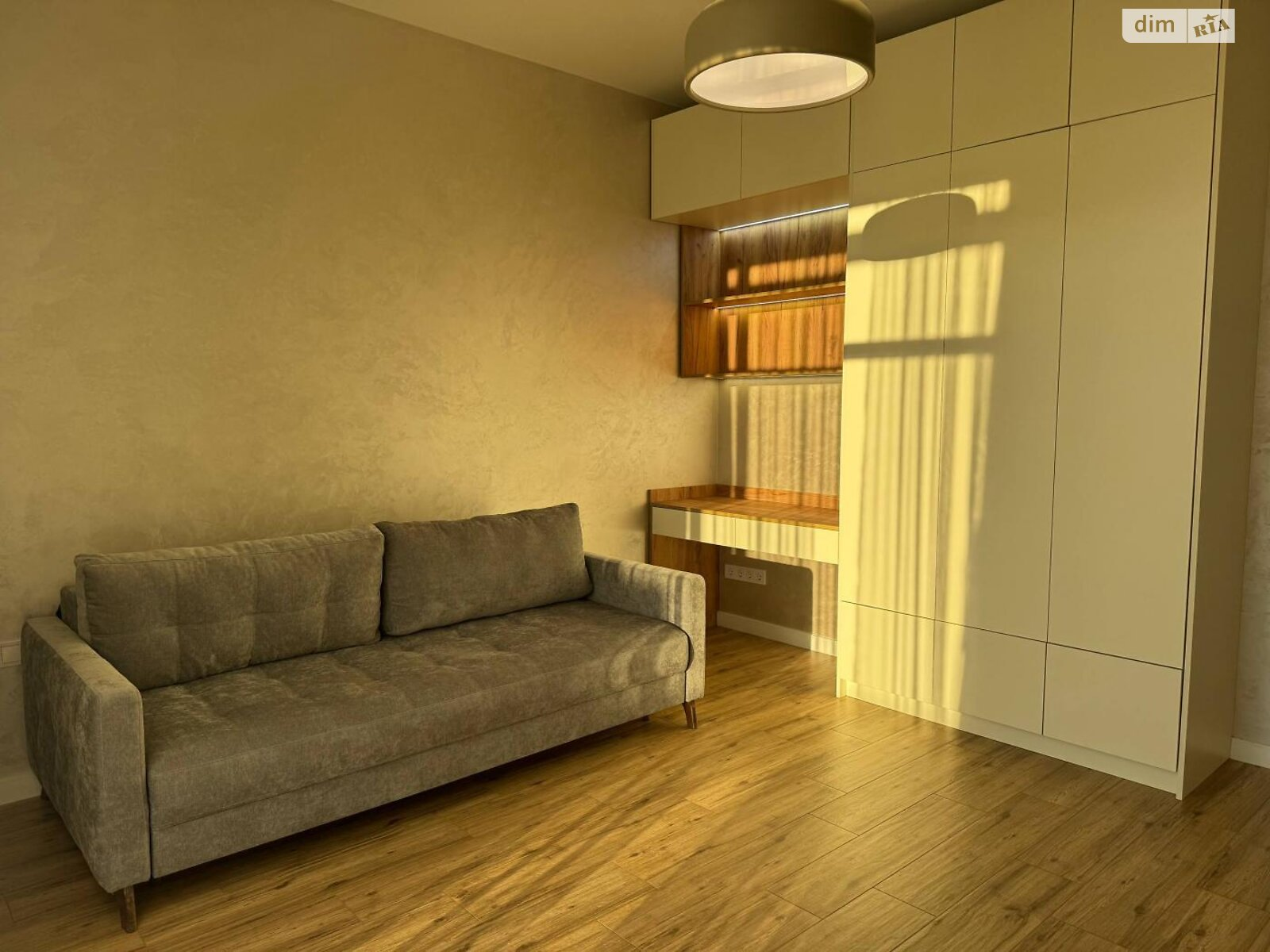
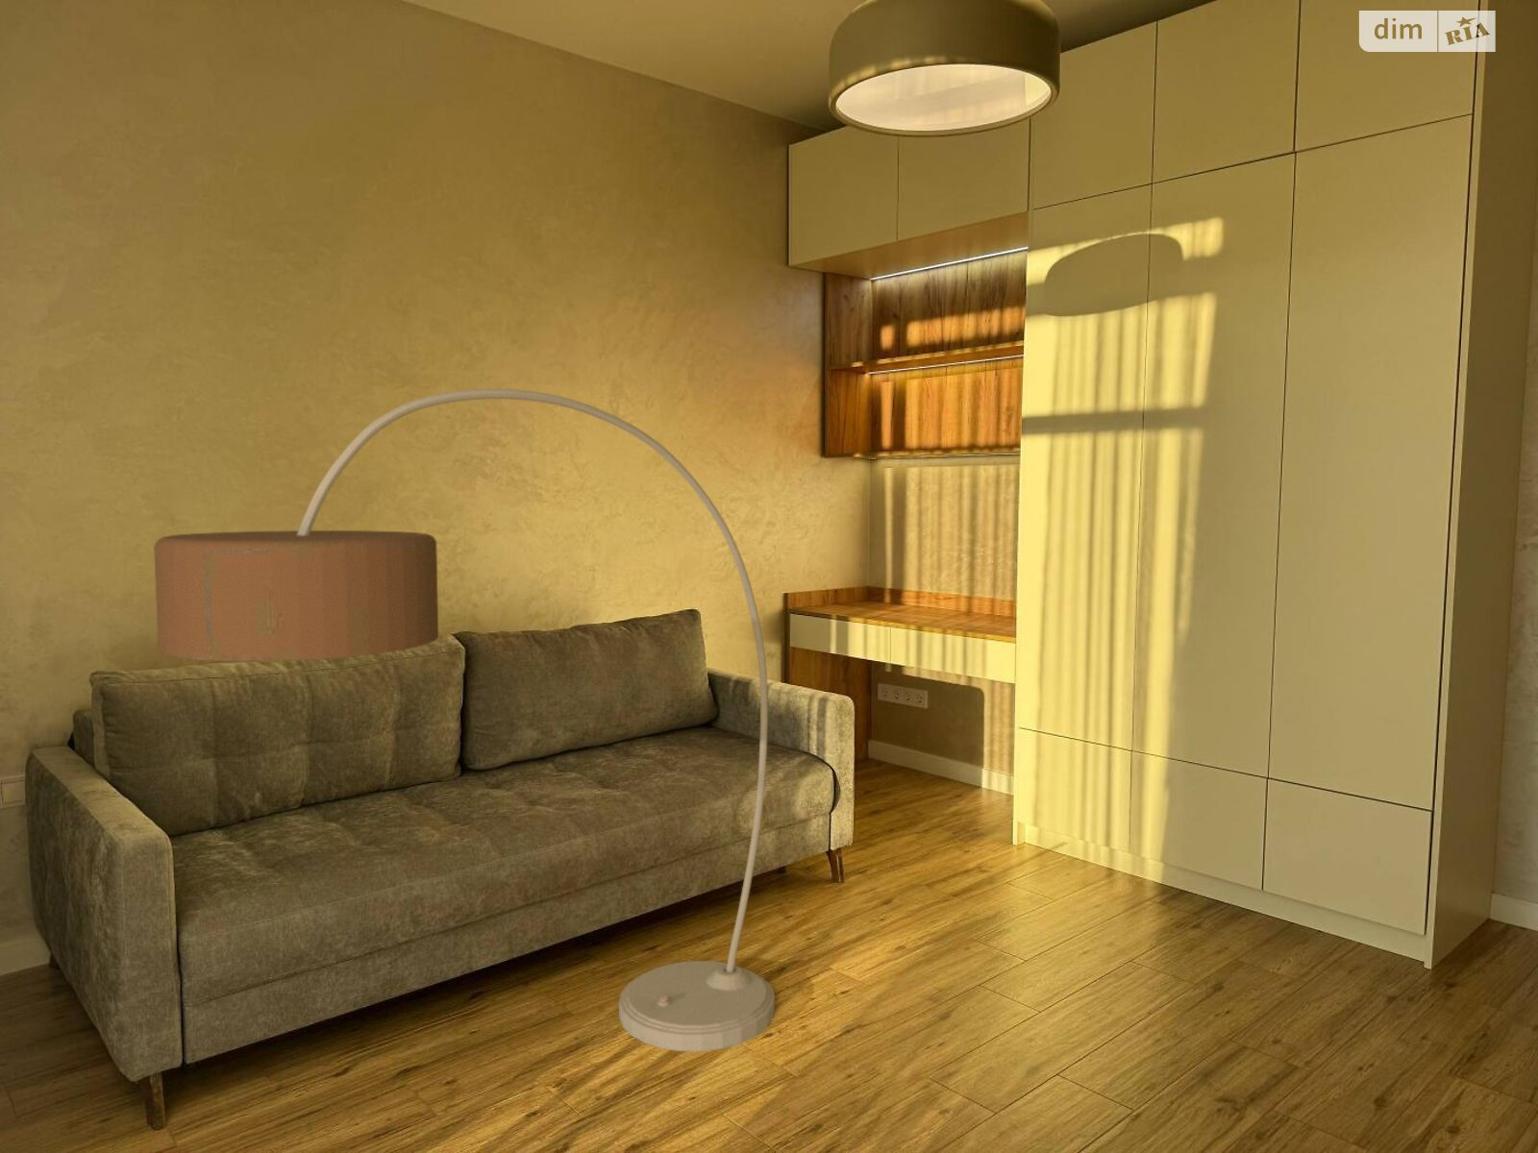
+ floor lamp (435, 639)
